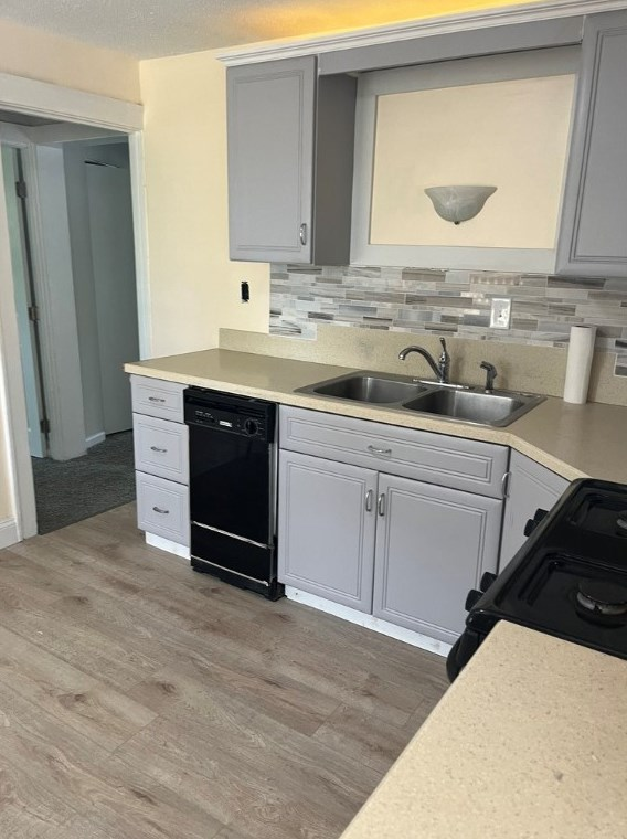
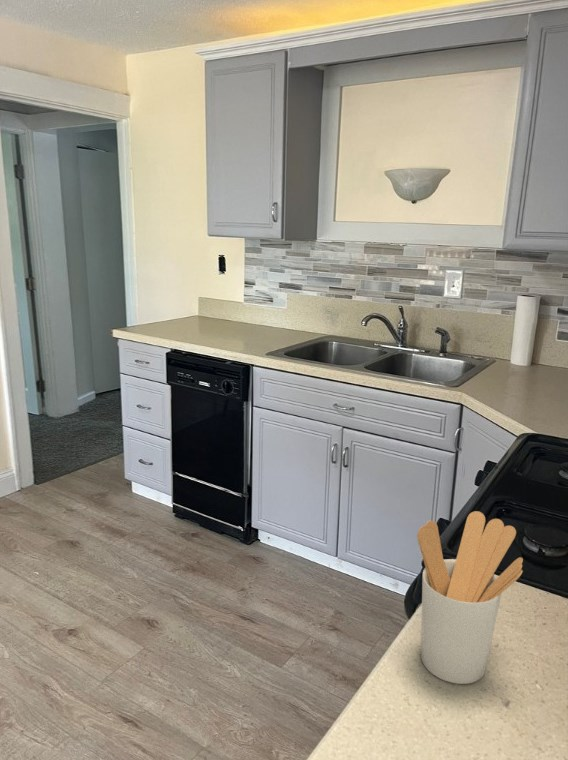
+ utensil holder (467, 592)
